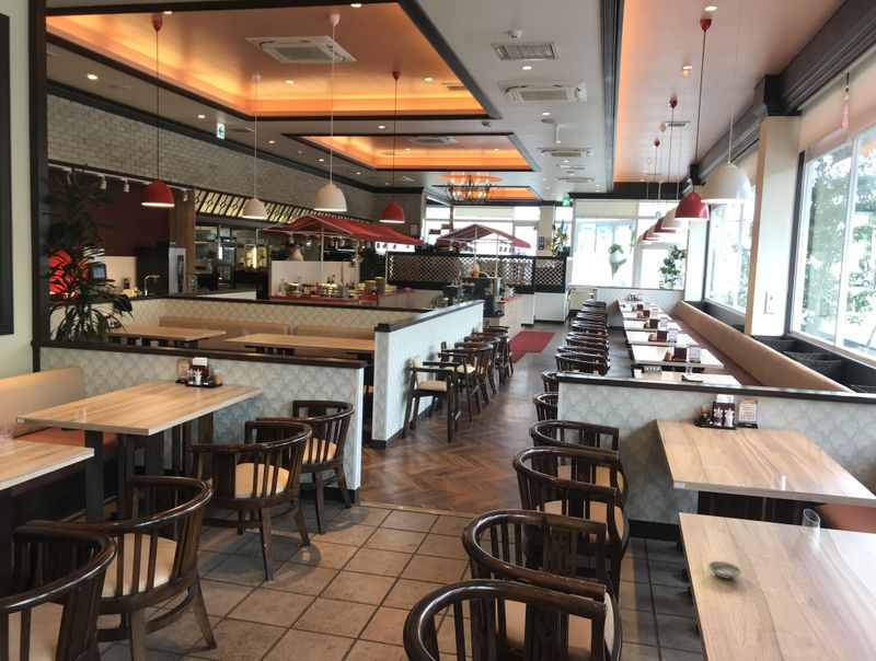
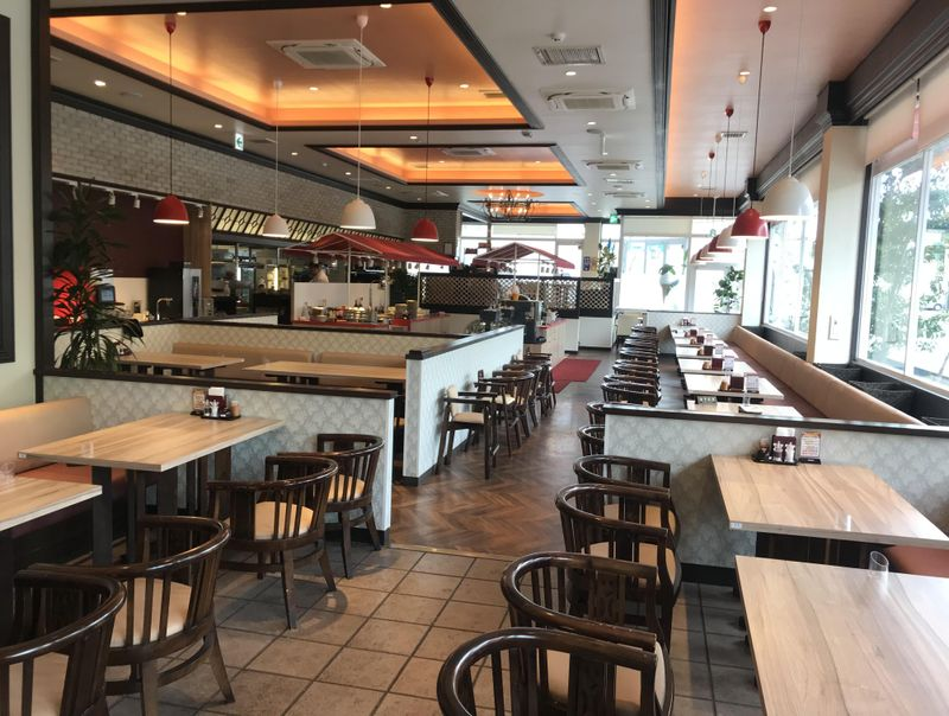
- saucer (724, 570)
